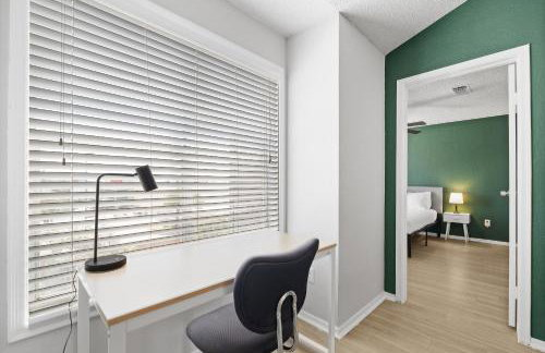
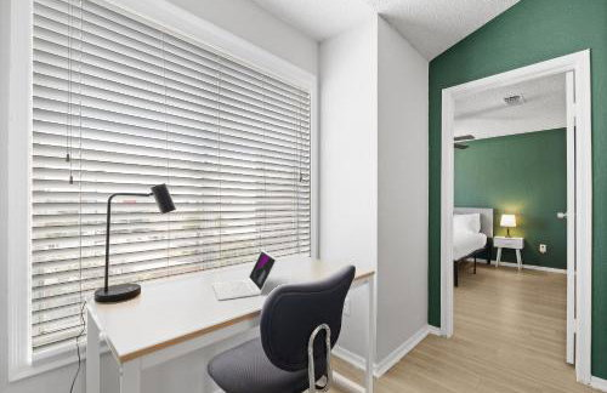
+ laptop (250, 273)
